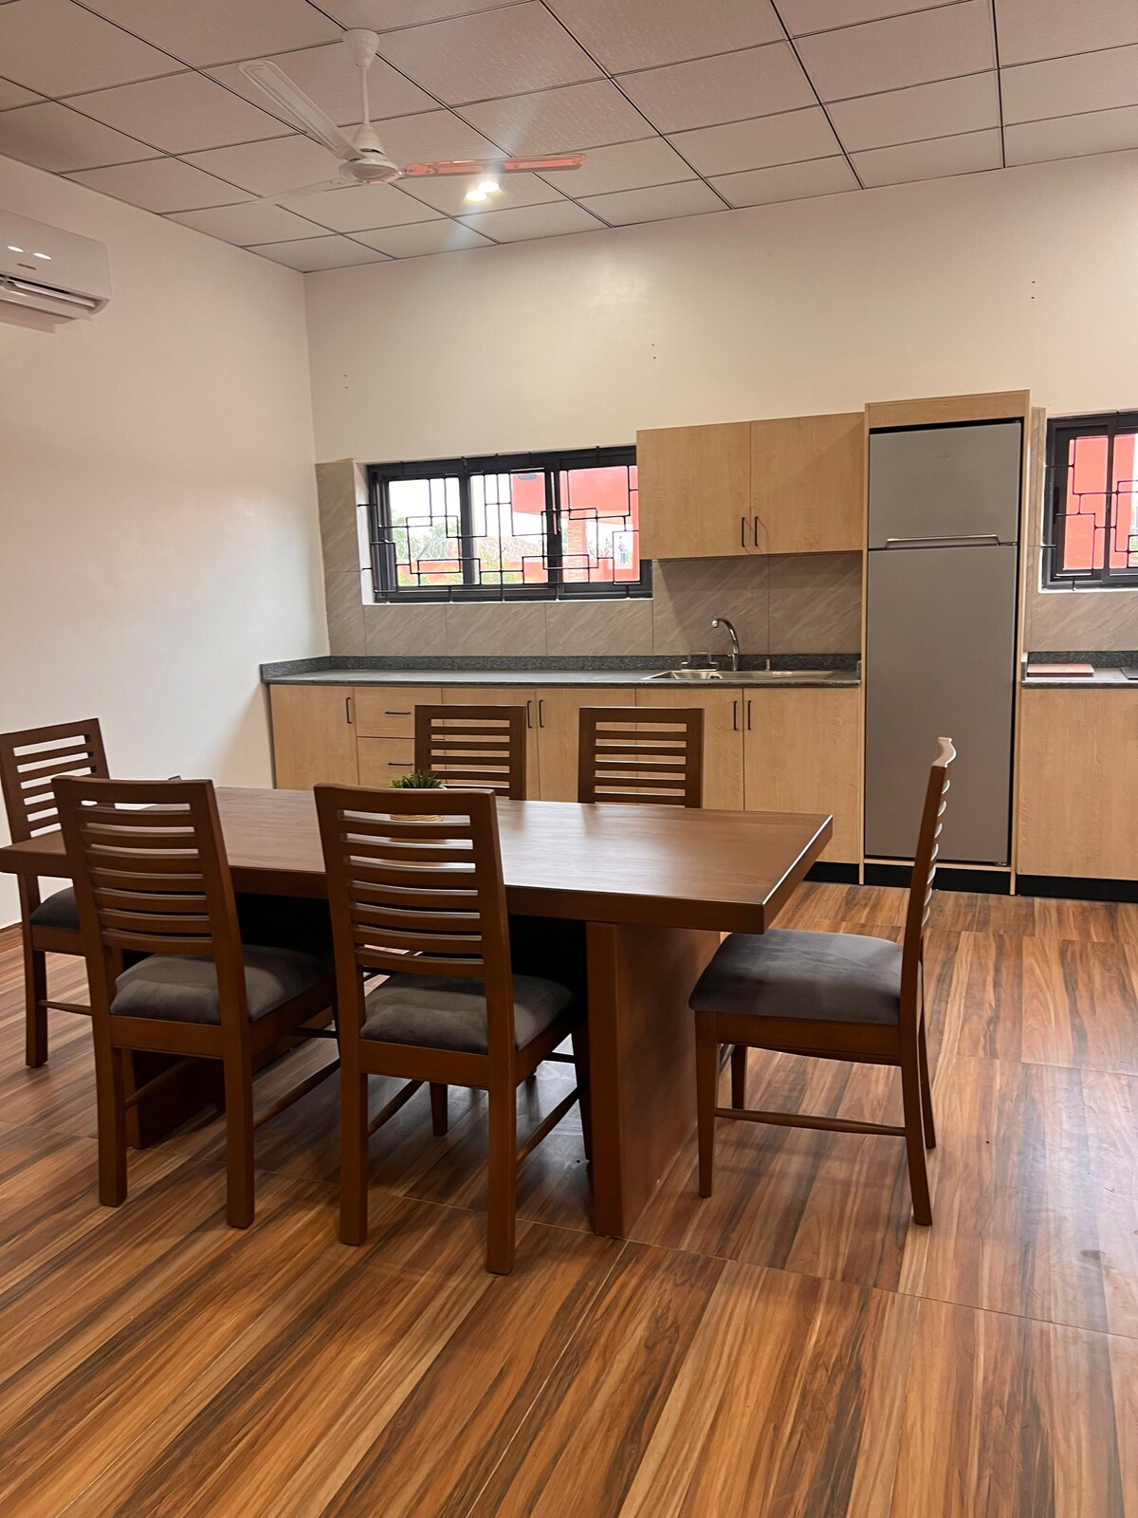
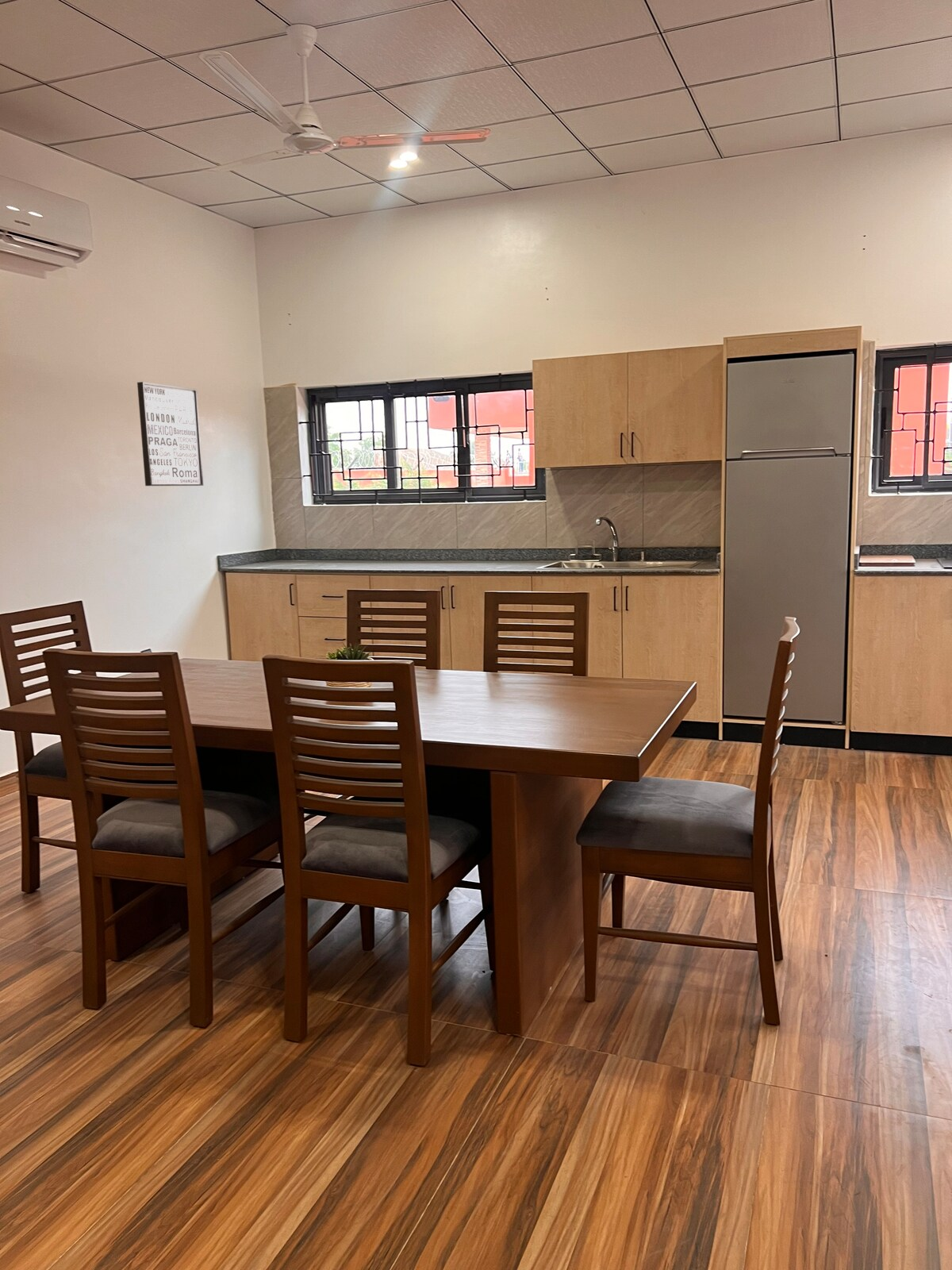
+ wall art (171, 436)
